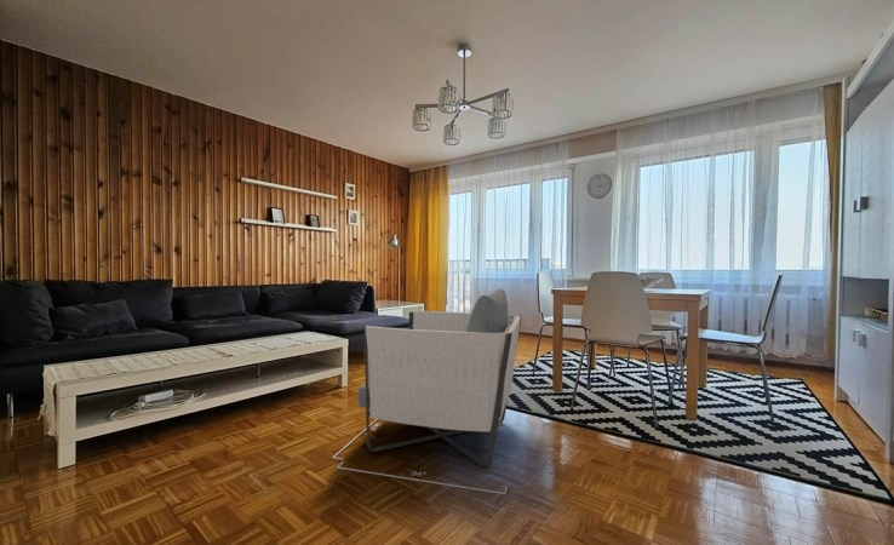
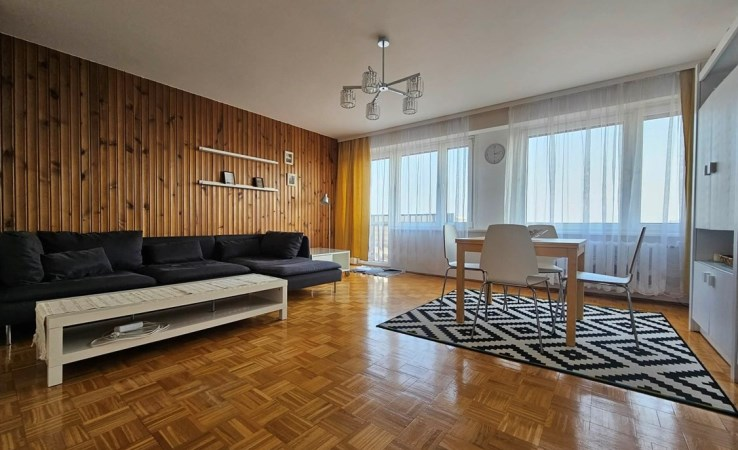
- armchair (437, 365)
